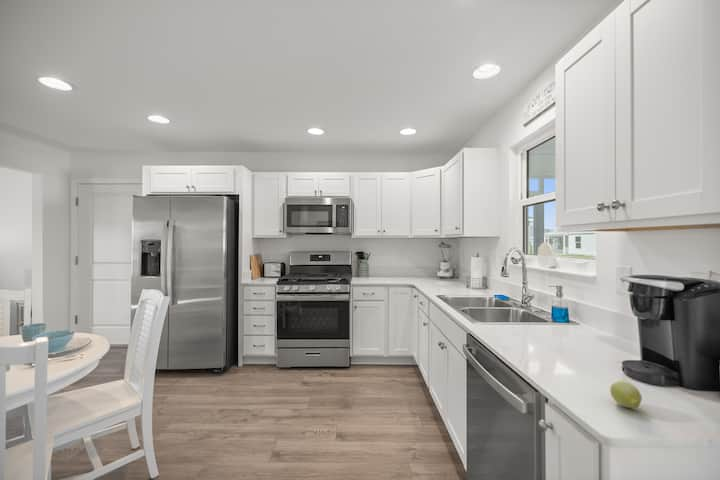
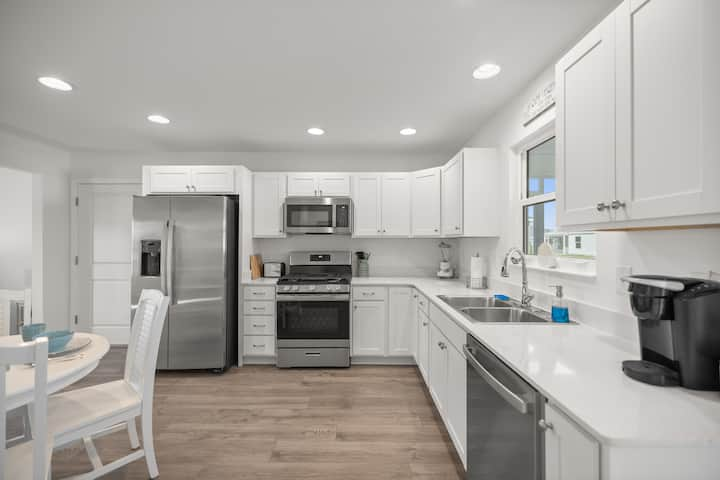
- fruit (626, 394)
